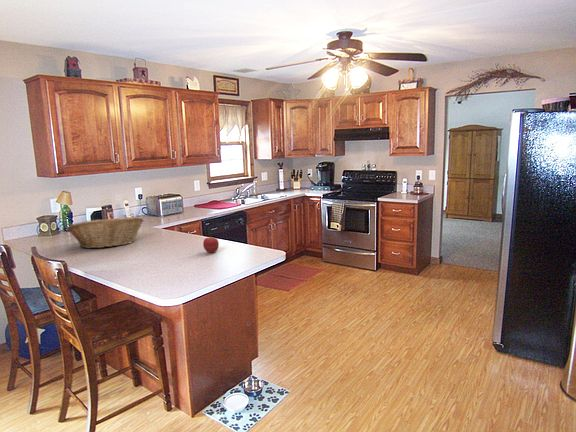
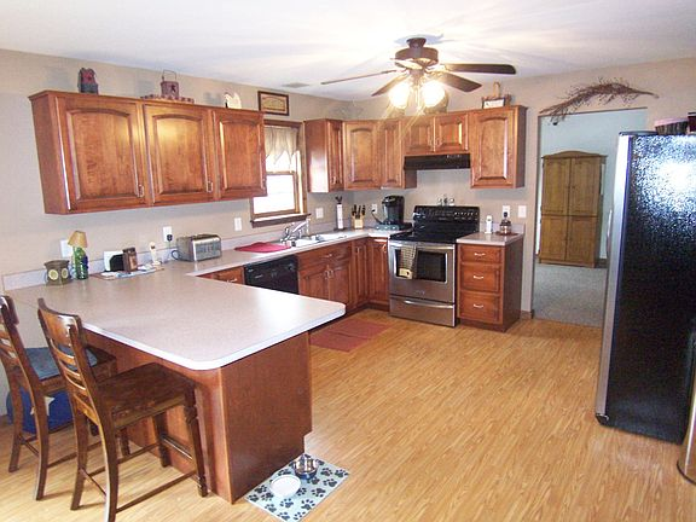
- fruit basket (107, 230)
- apple (211, 244)
